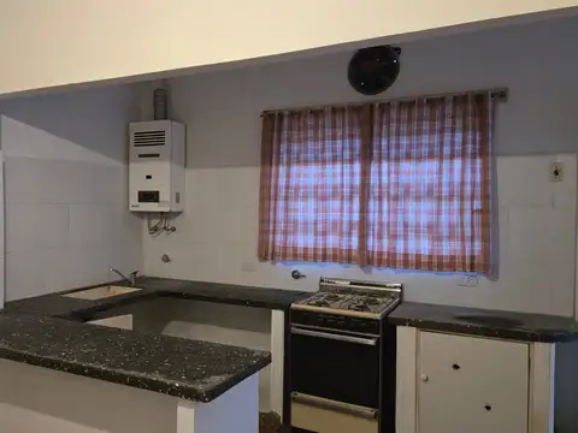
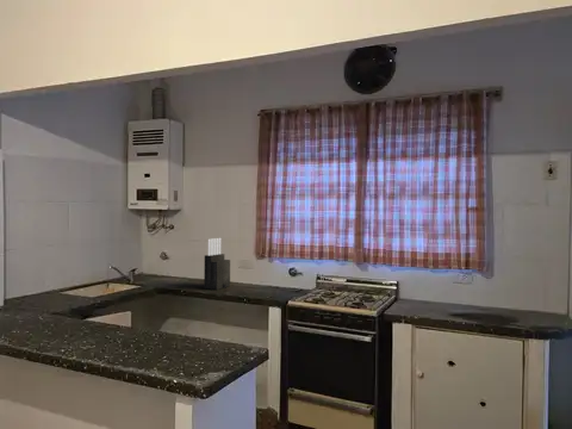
+ knife block (218, 262)
